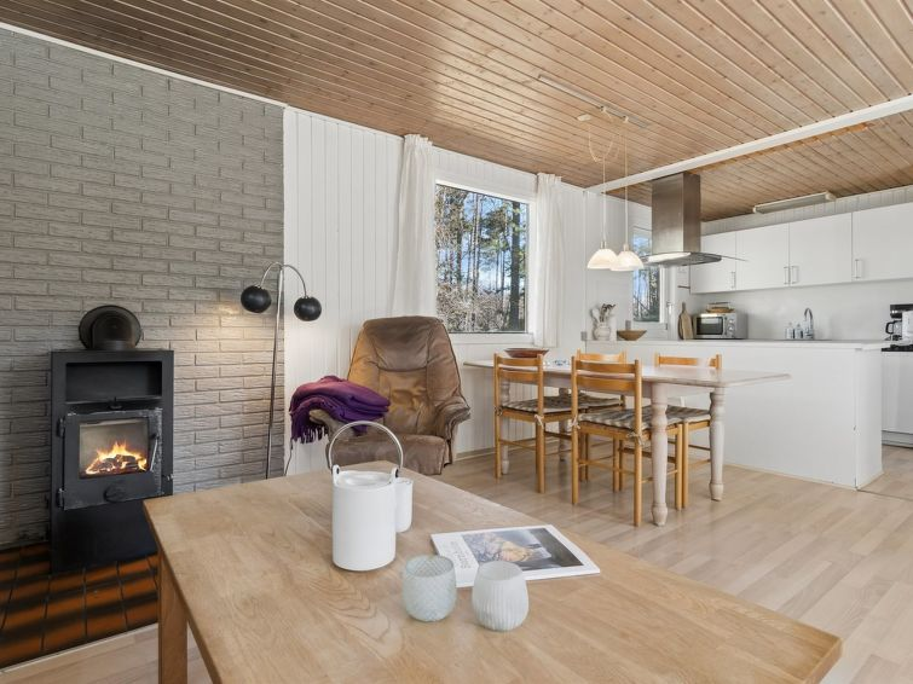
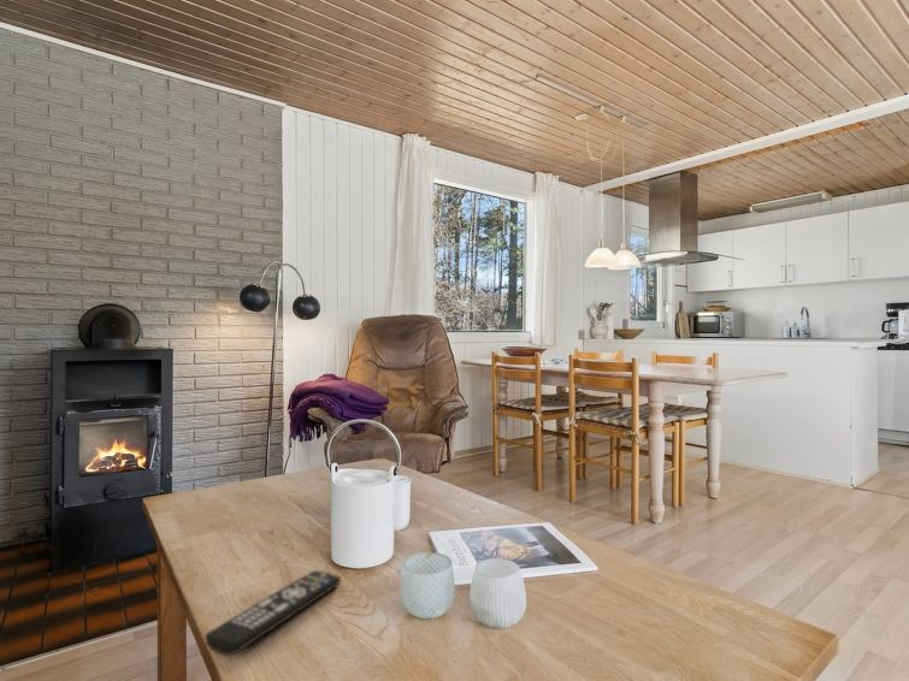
+ remote control (279, 608)
